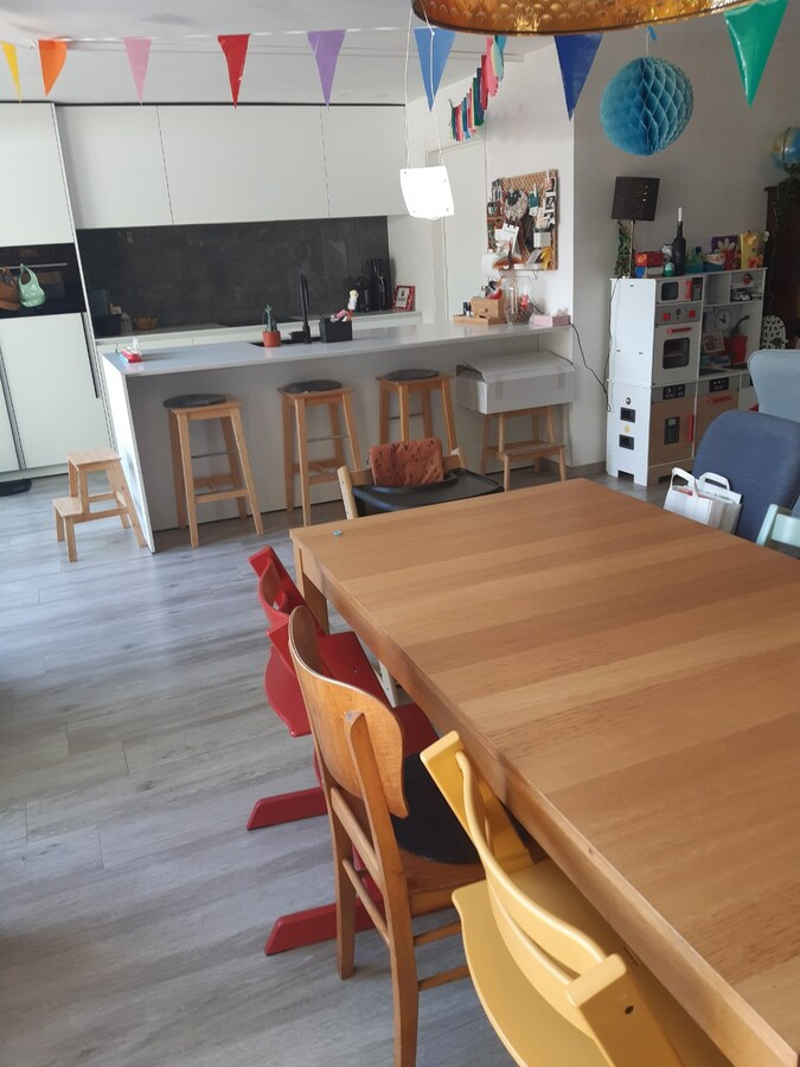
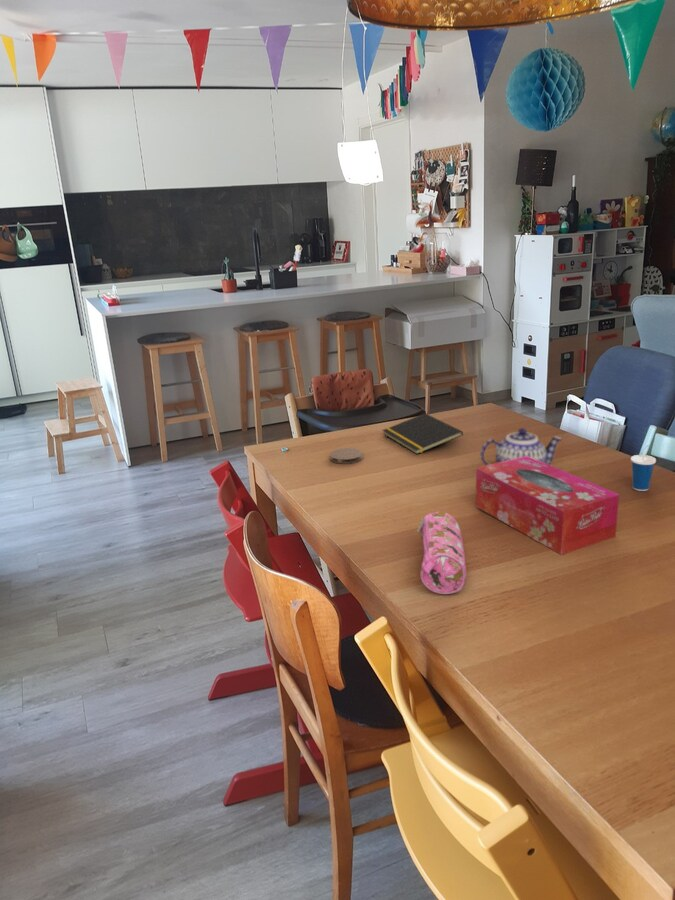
+ cup (642, 465)
+ coaster (346, 455)
+ pencil case (441, 551)
+ notepad (421, 432)
+ teapot (521, 451)
+ tissue box (542, 500)
